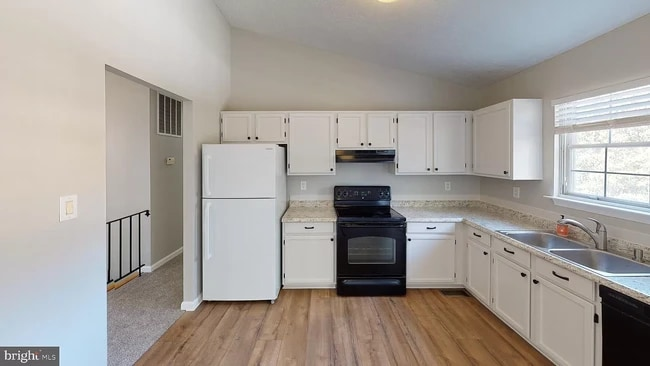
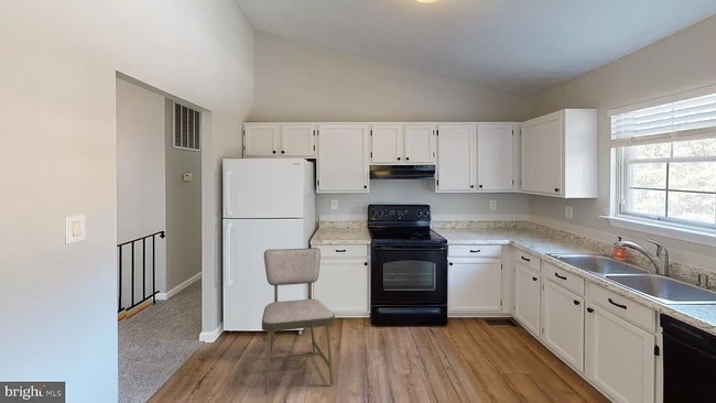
+ dining chair (296, 312)
